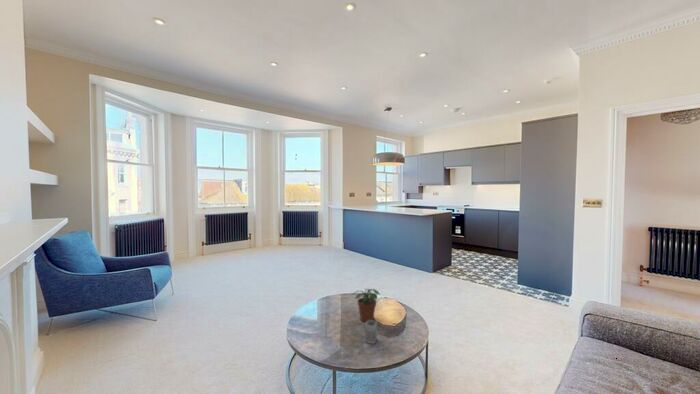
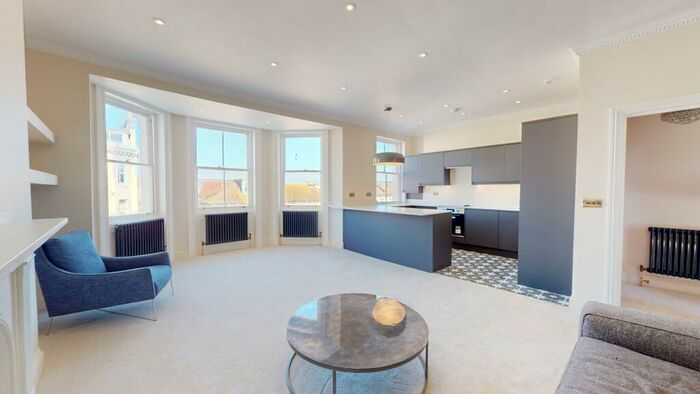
- mug (367, 331)
- potted plant (366, 305)
